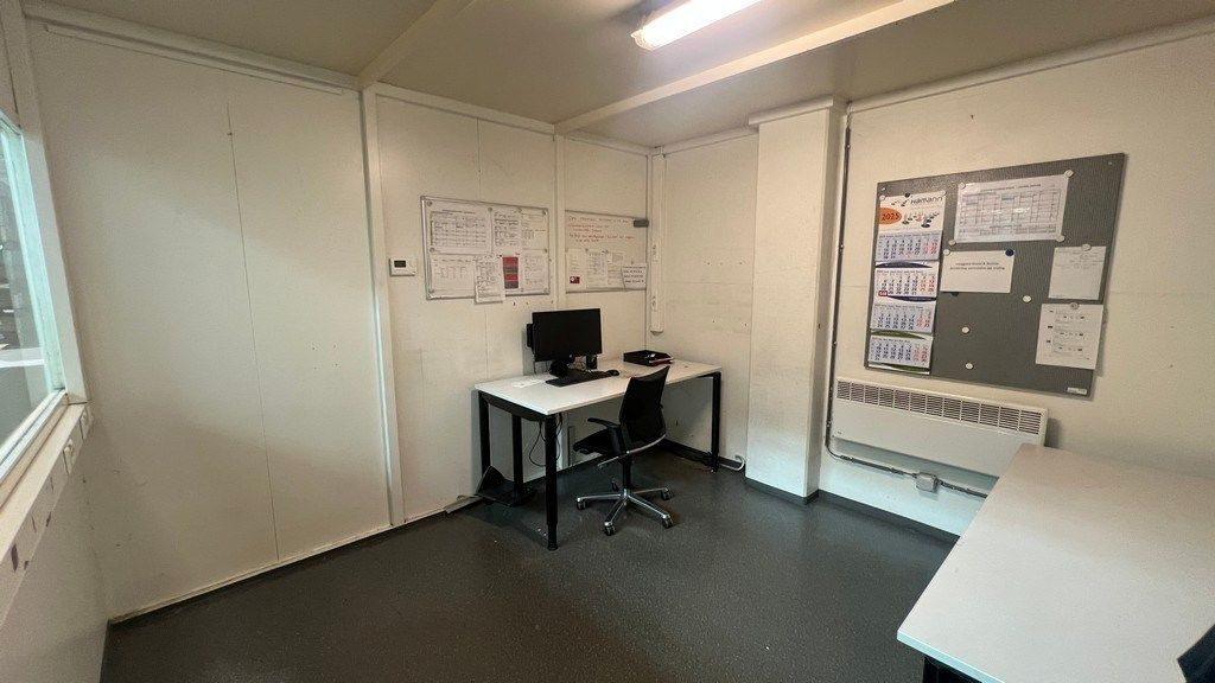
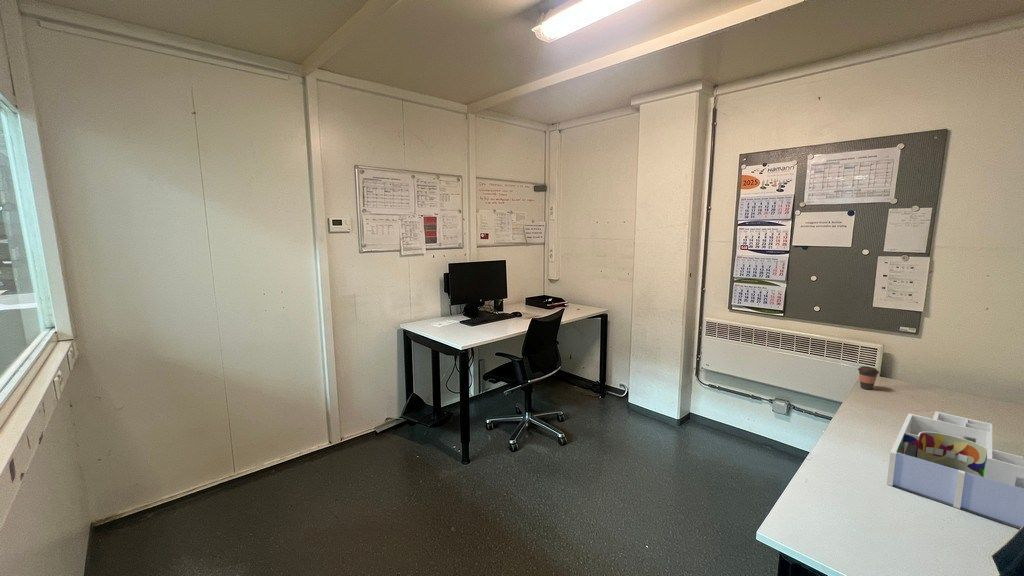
+ desk organizer (963, 457)
+ coffee cup (867, 378)
